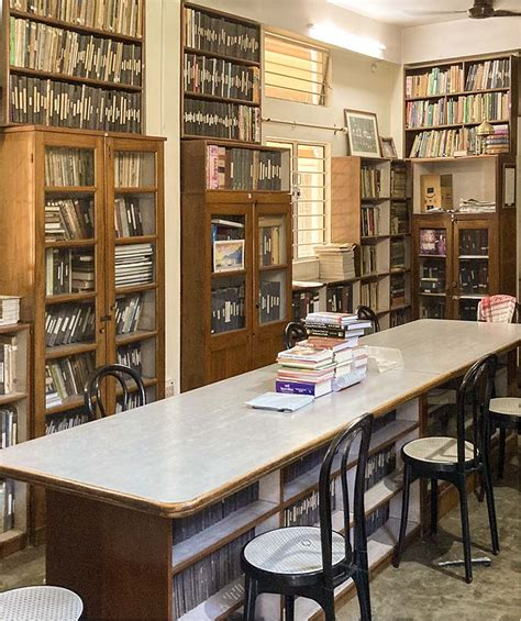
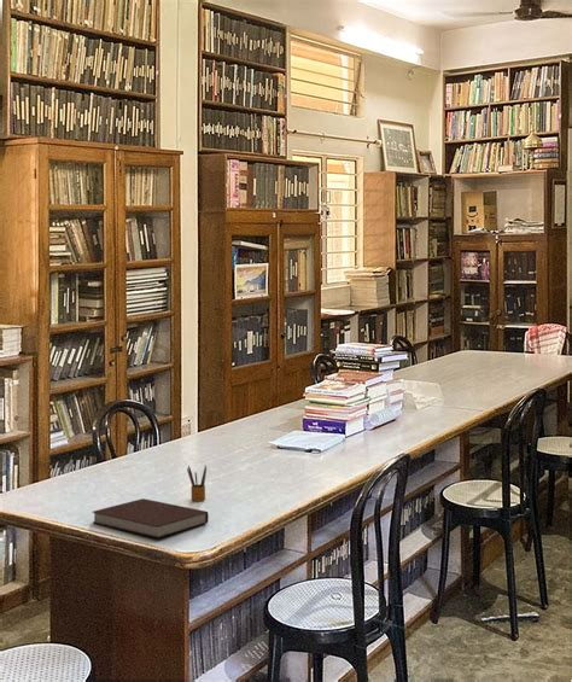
+ notebook (150, 517)
+ pencil box (197, 483)
